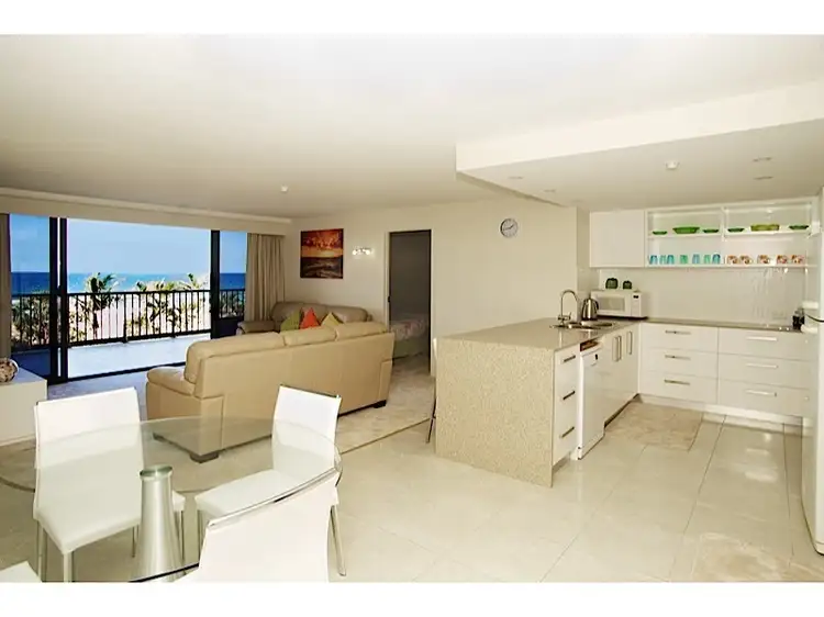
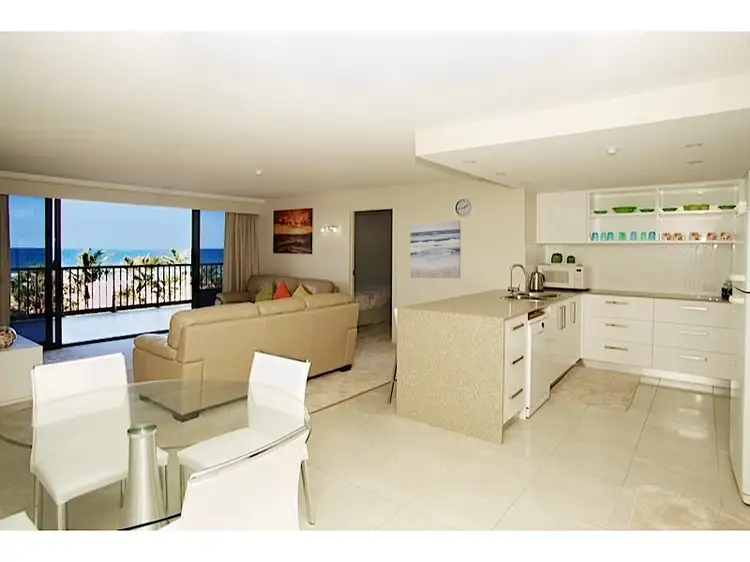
+ wall art (435, 250)
